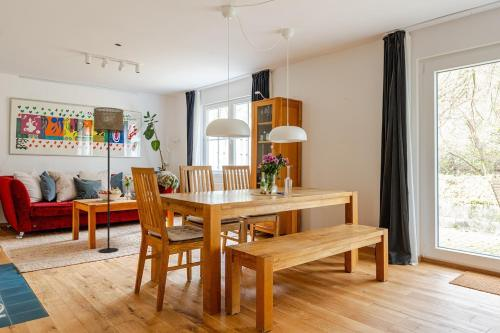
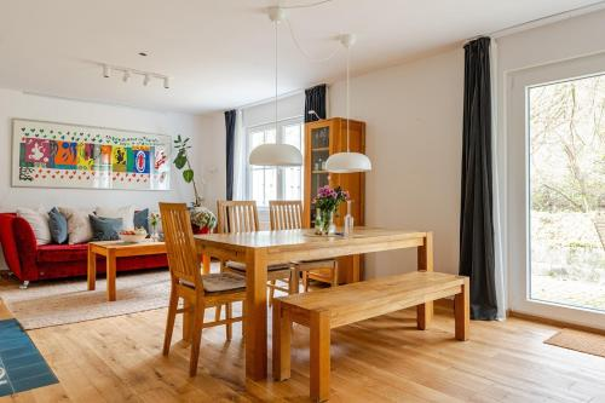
- floor lamp (108, 180)
